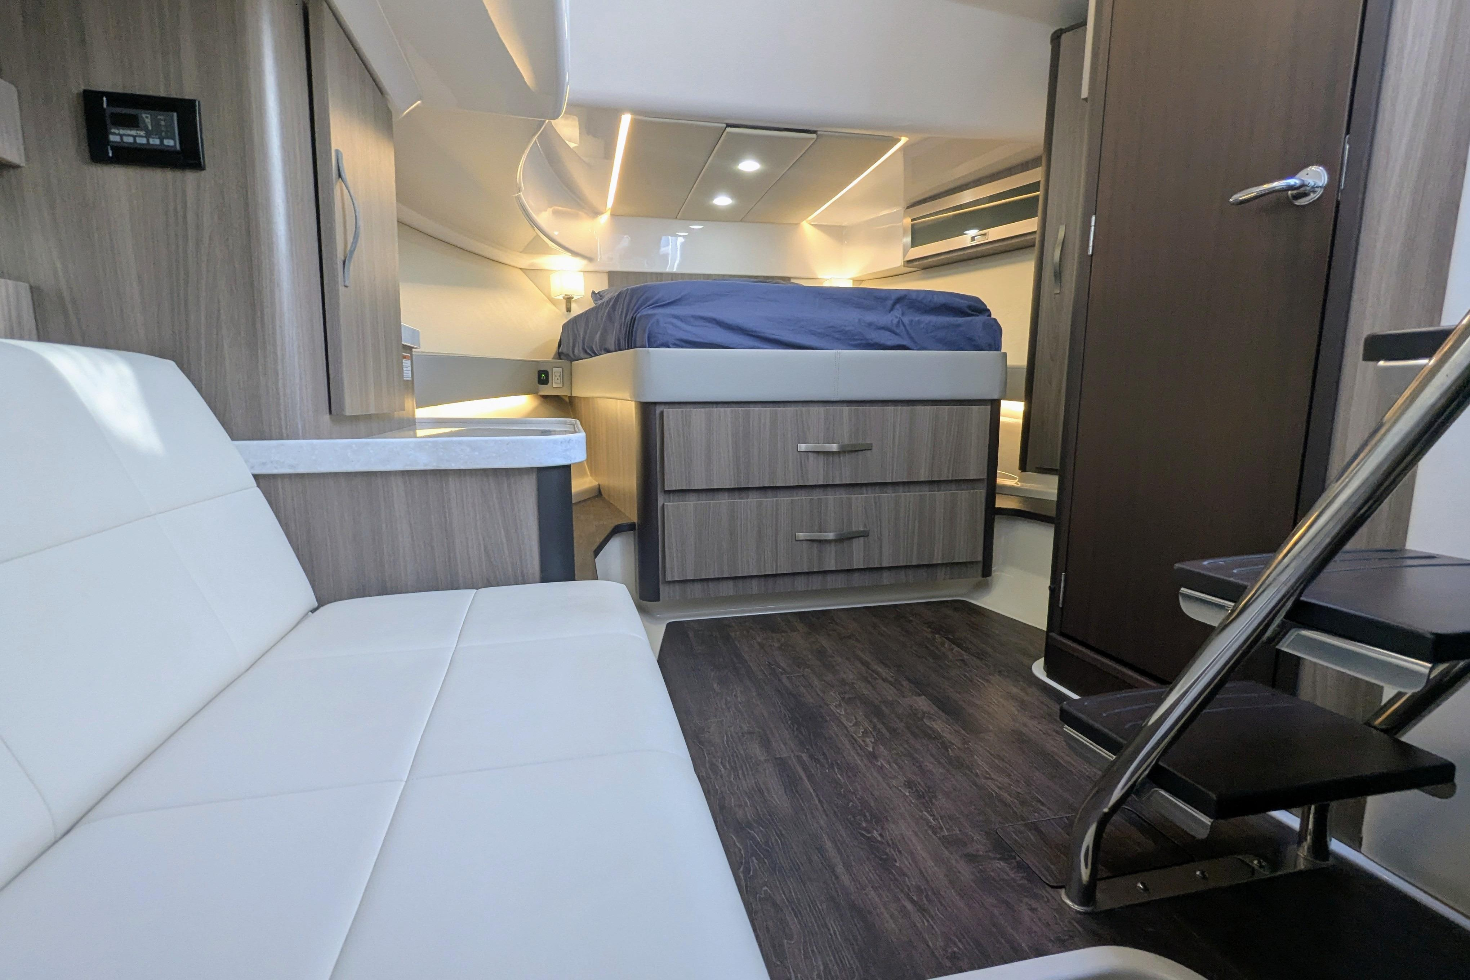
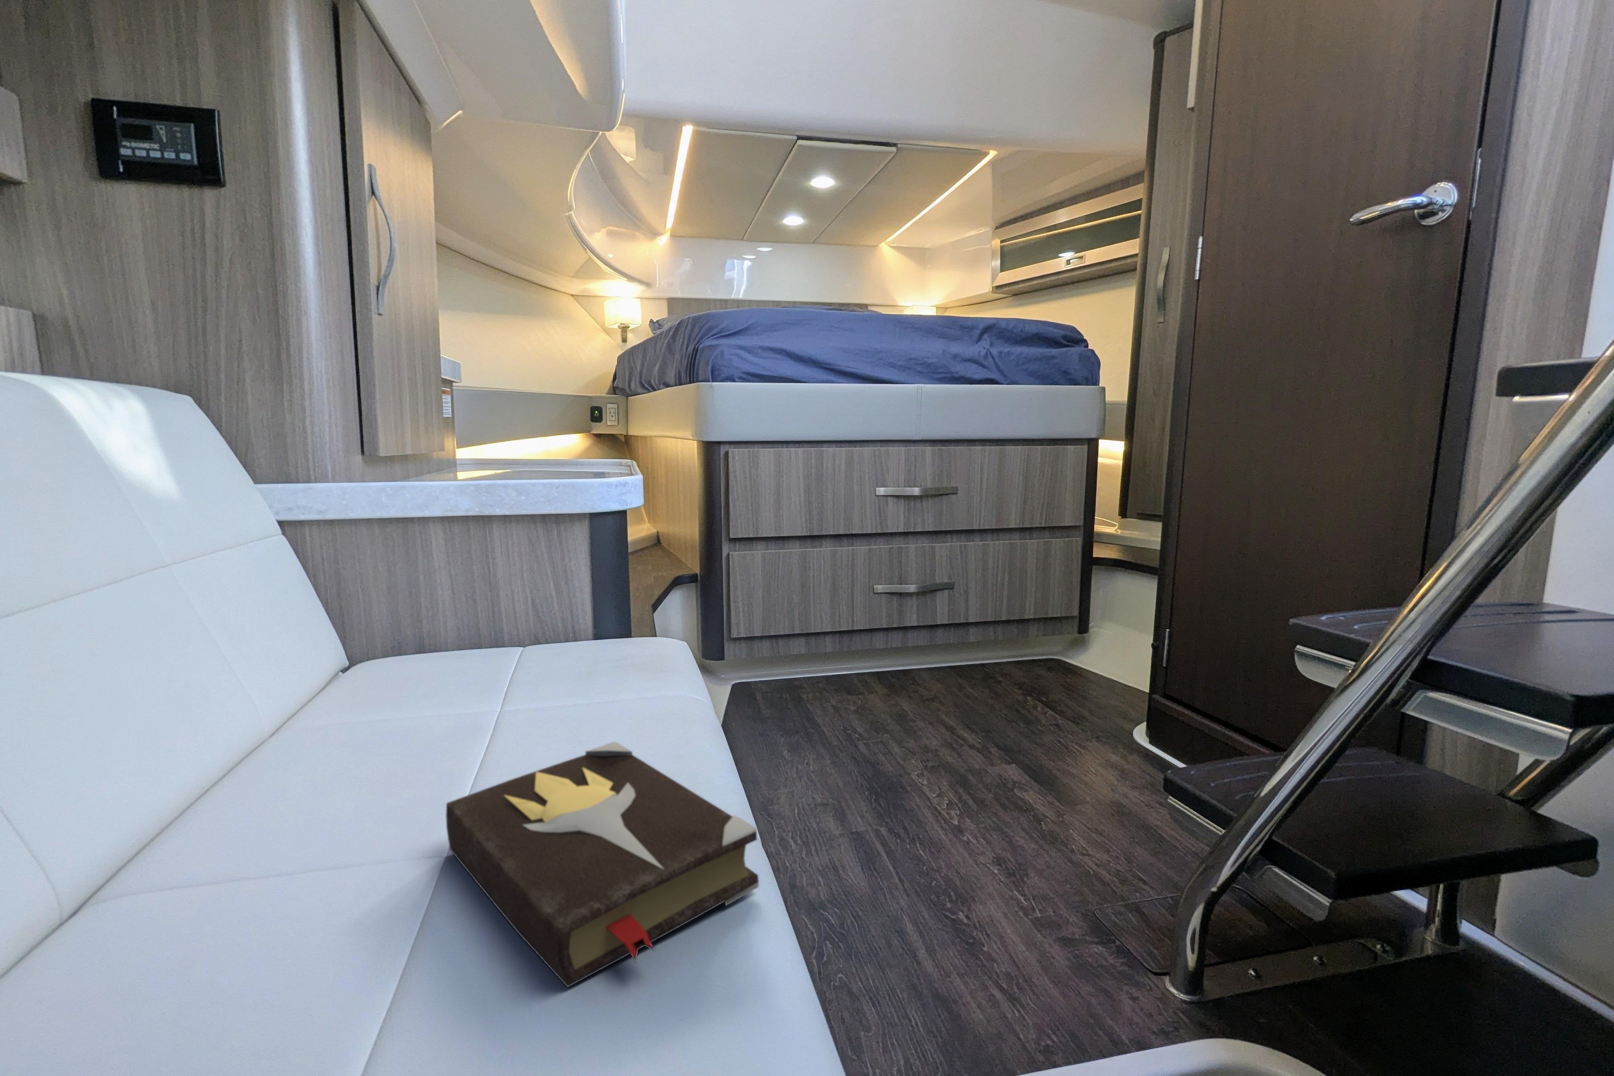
+ hardback book (596, 837)
